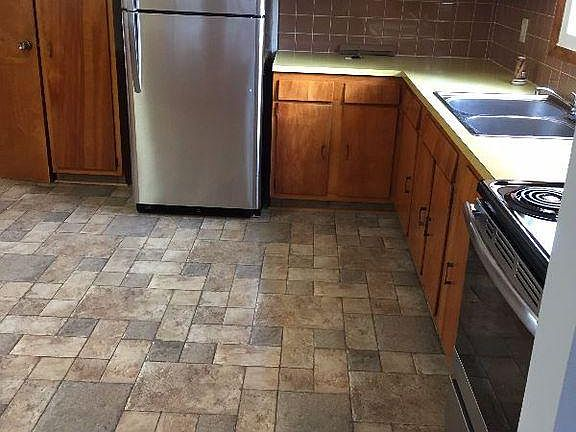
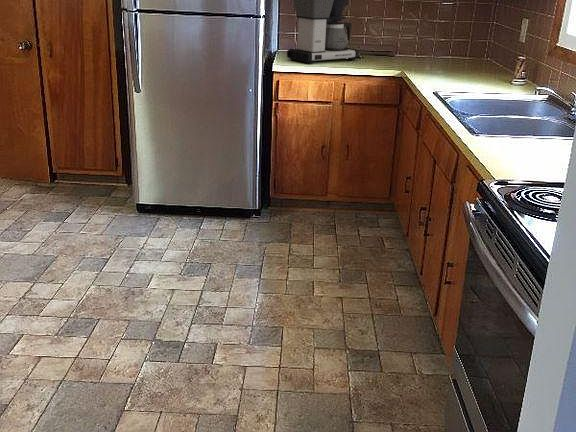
+ coffee maker (325, 25)
